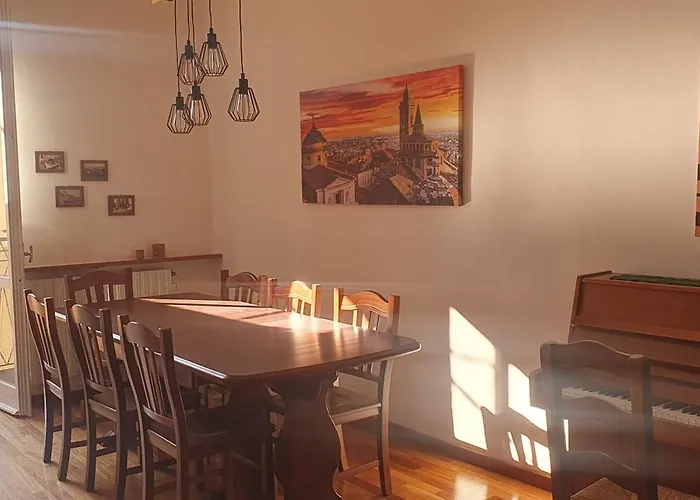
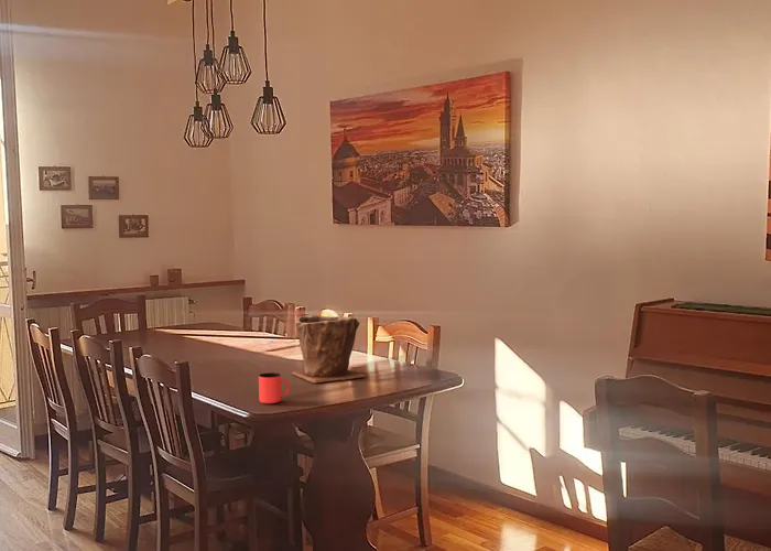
+ cup (274, 388)
+ plant pot (328, 345)
